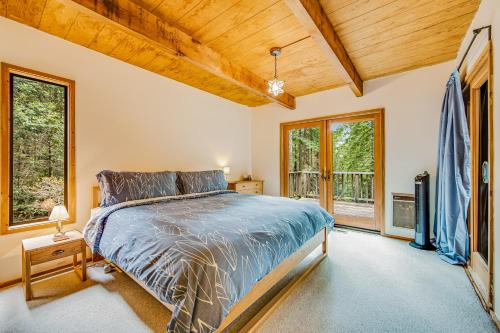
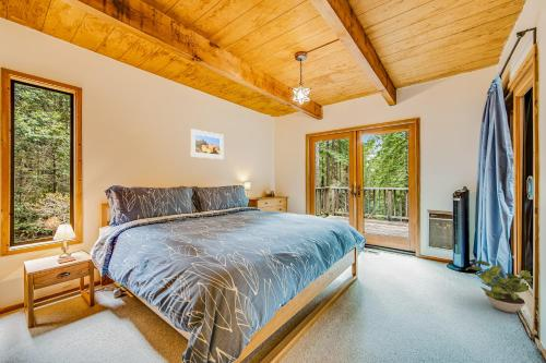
+ potted plant (500, 285)
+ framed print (207, 145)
